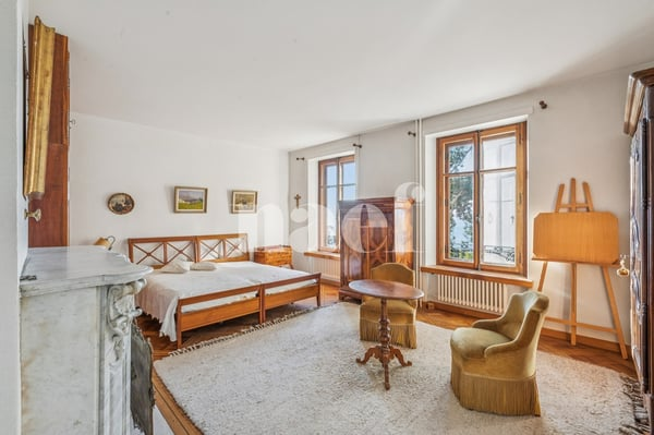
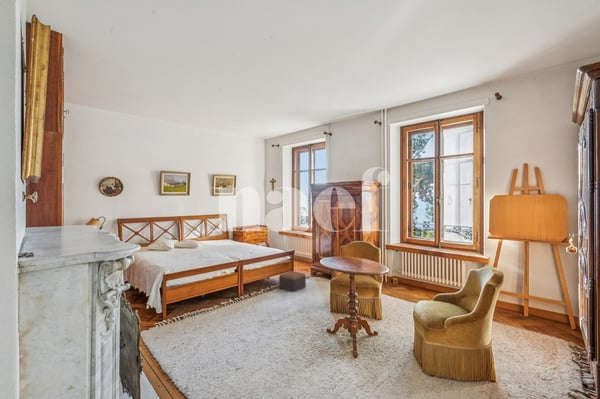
+ footstool (292, 280)
